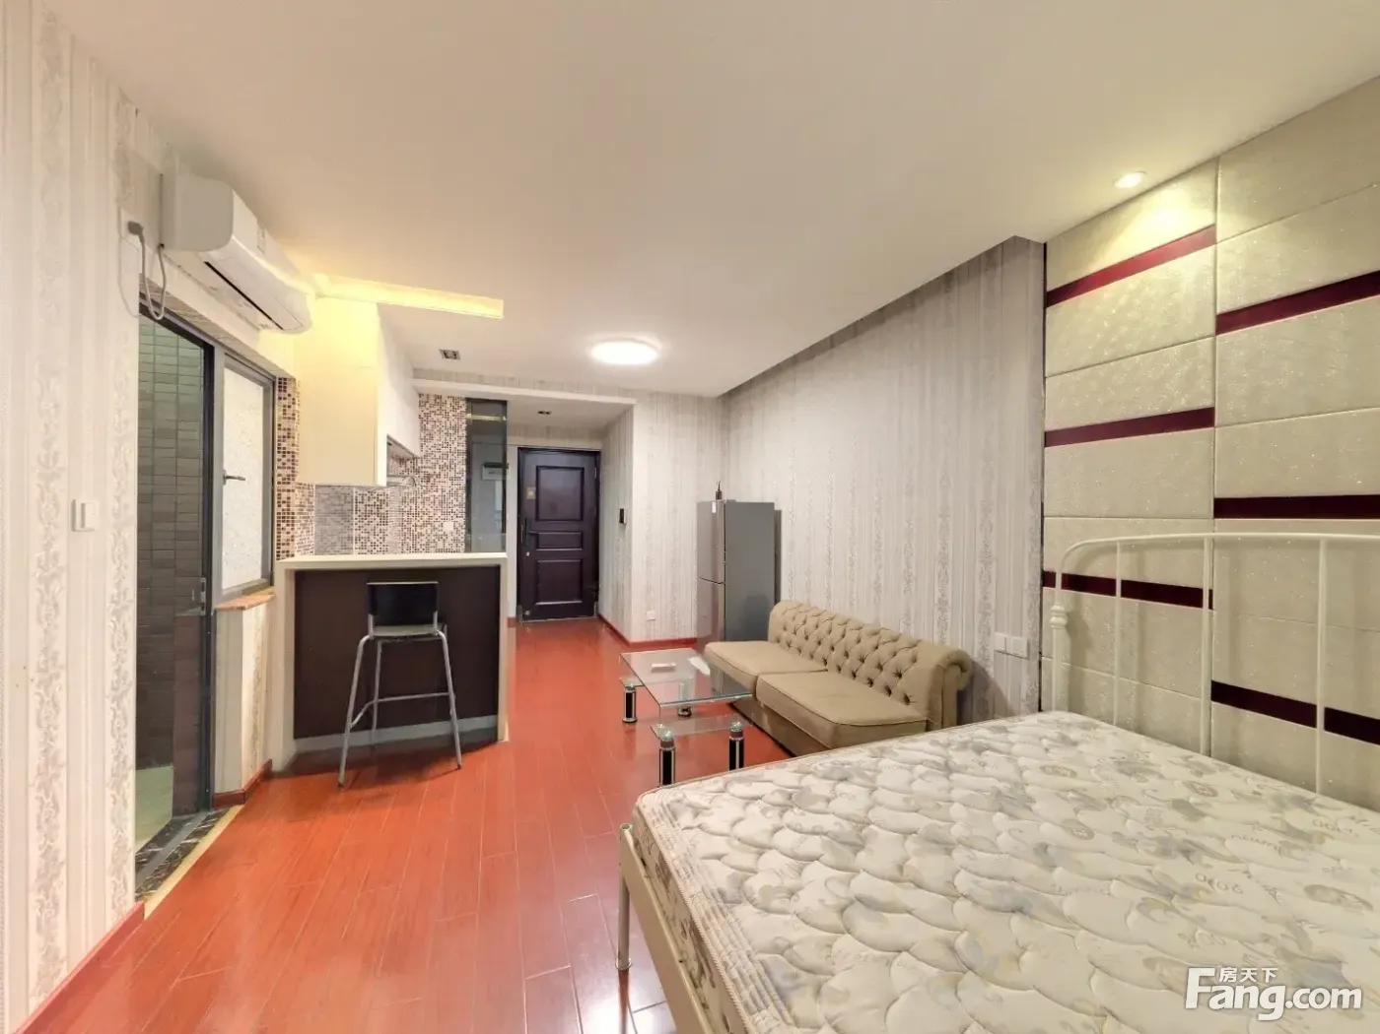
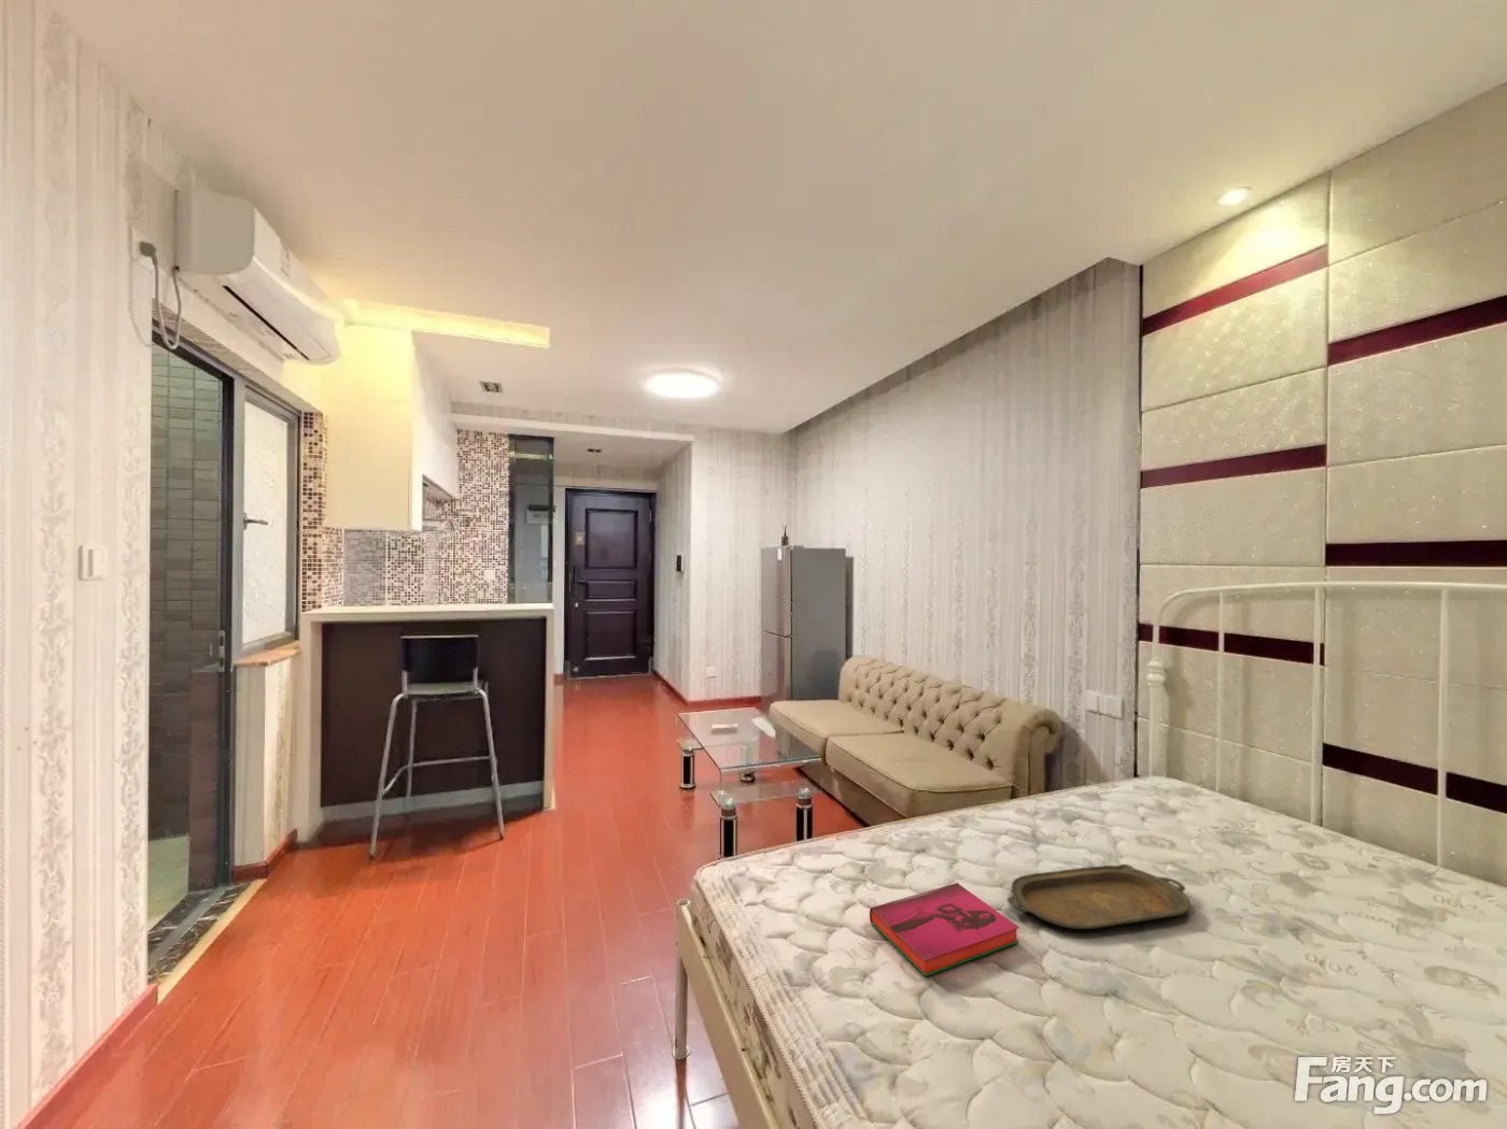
+ serving tray (1098, 898)
+ hardback book (942, 924)
